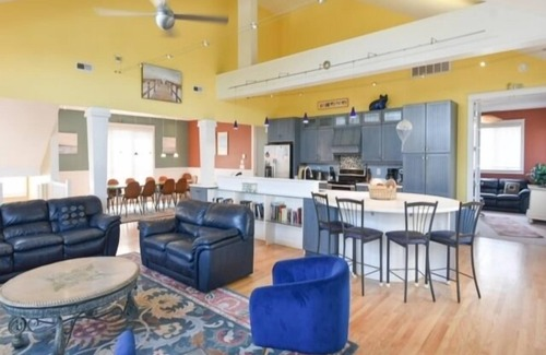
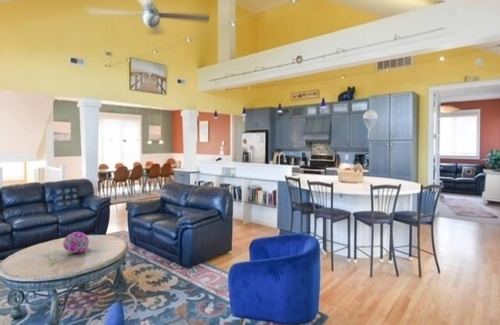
+ decorative ball (76, 242)
